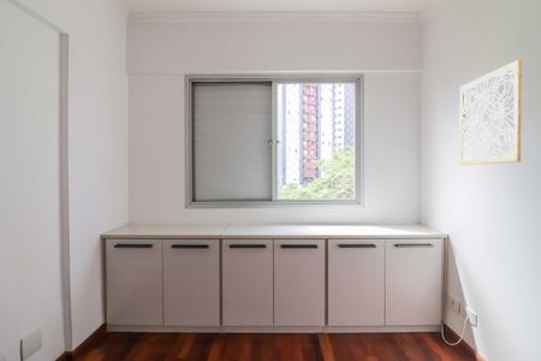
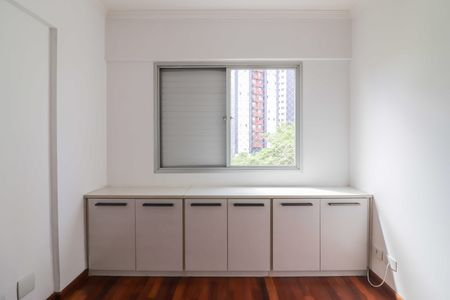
- wall art (488, 119)
